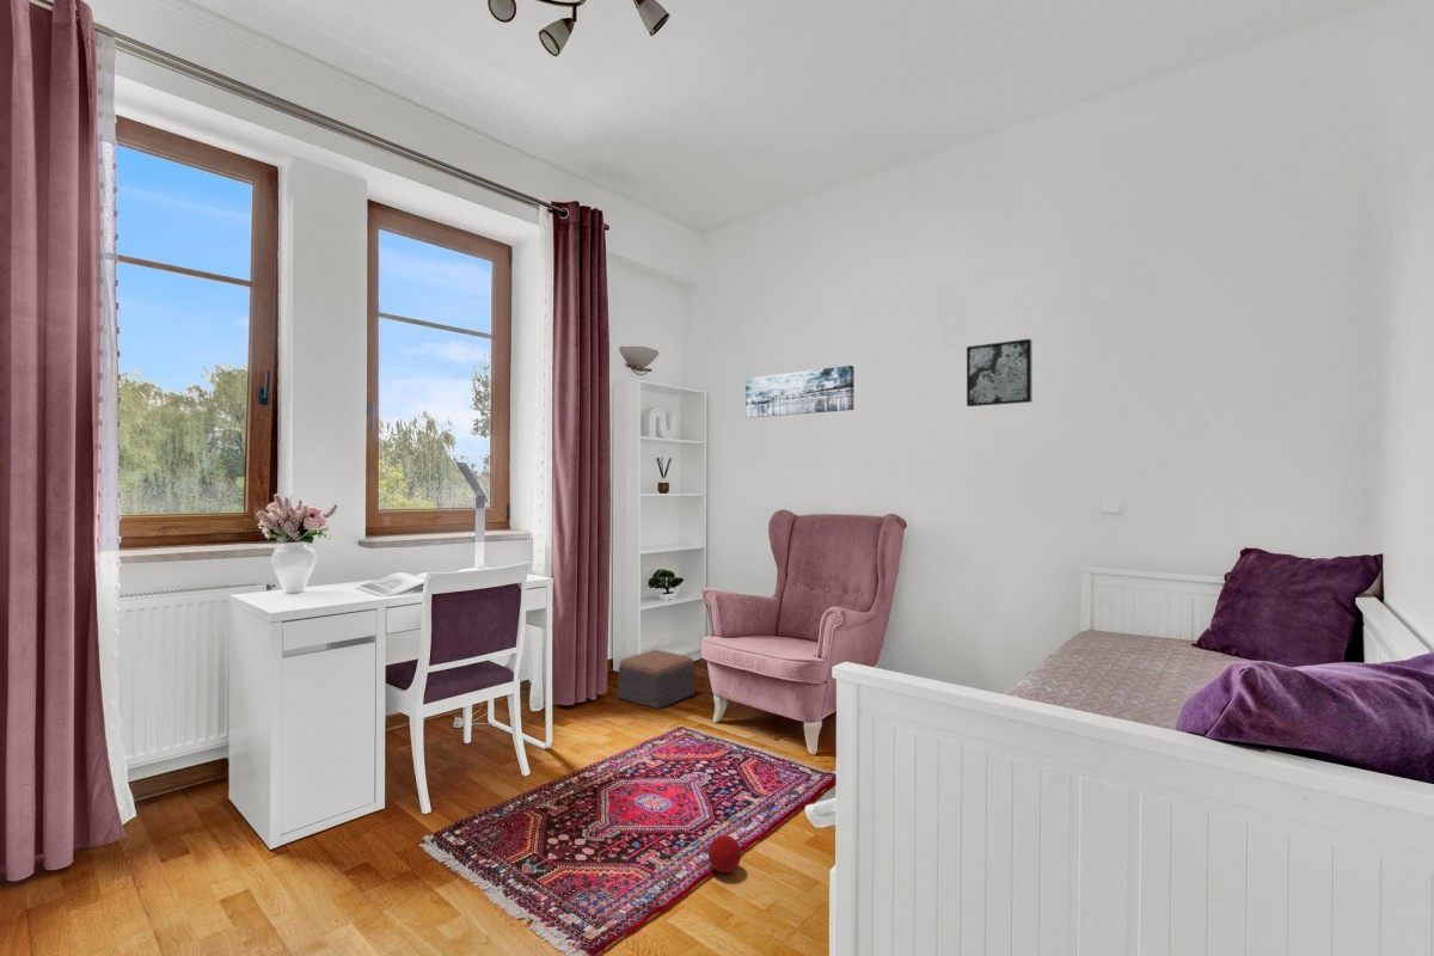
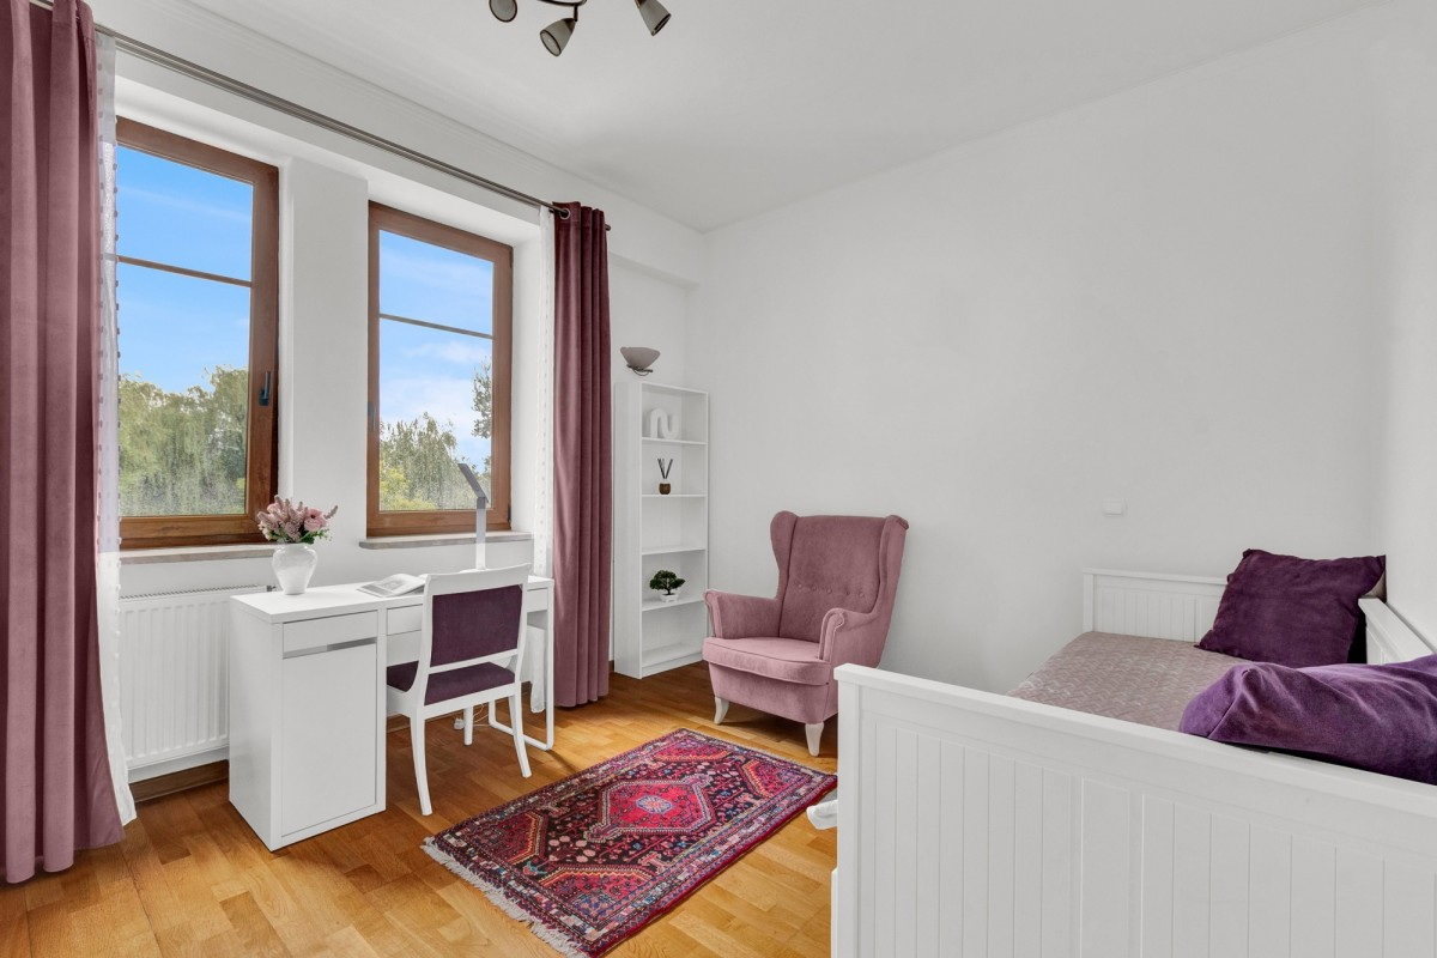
- footstool (656, 676)
- ball (724, 853)
- wall art (796, 393)
- wall art (998, 373)
